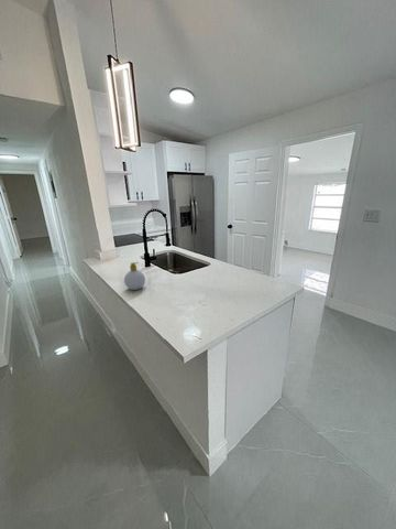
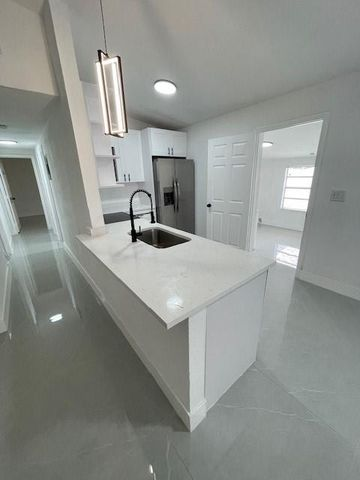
- soap bottle (134, 276)
